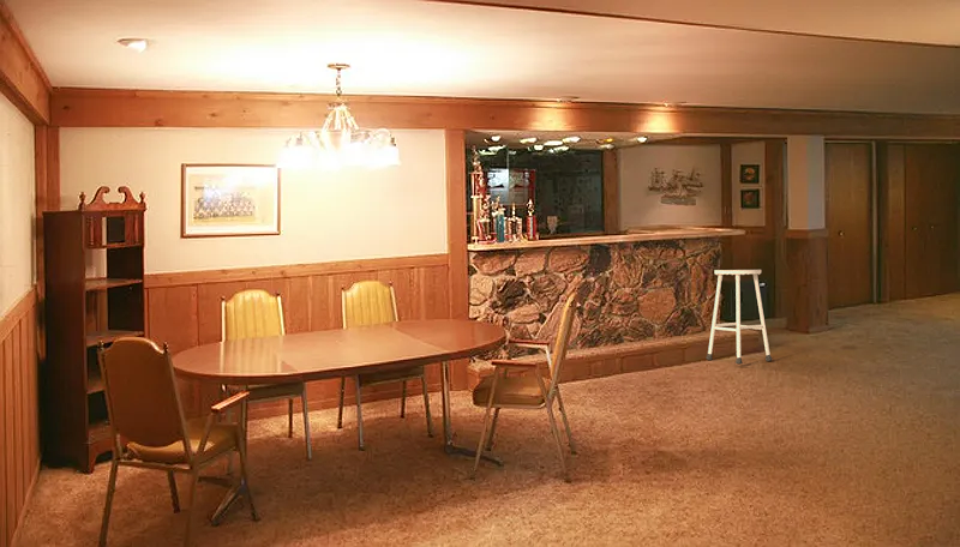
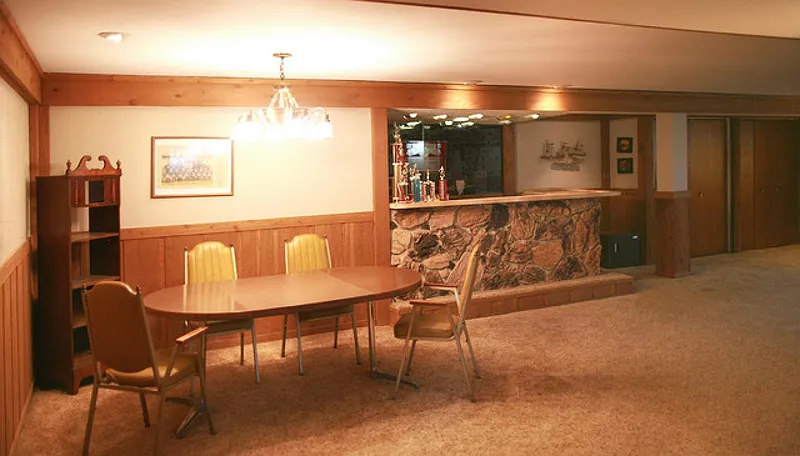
- stool (738, 314)
